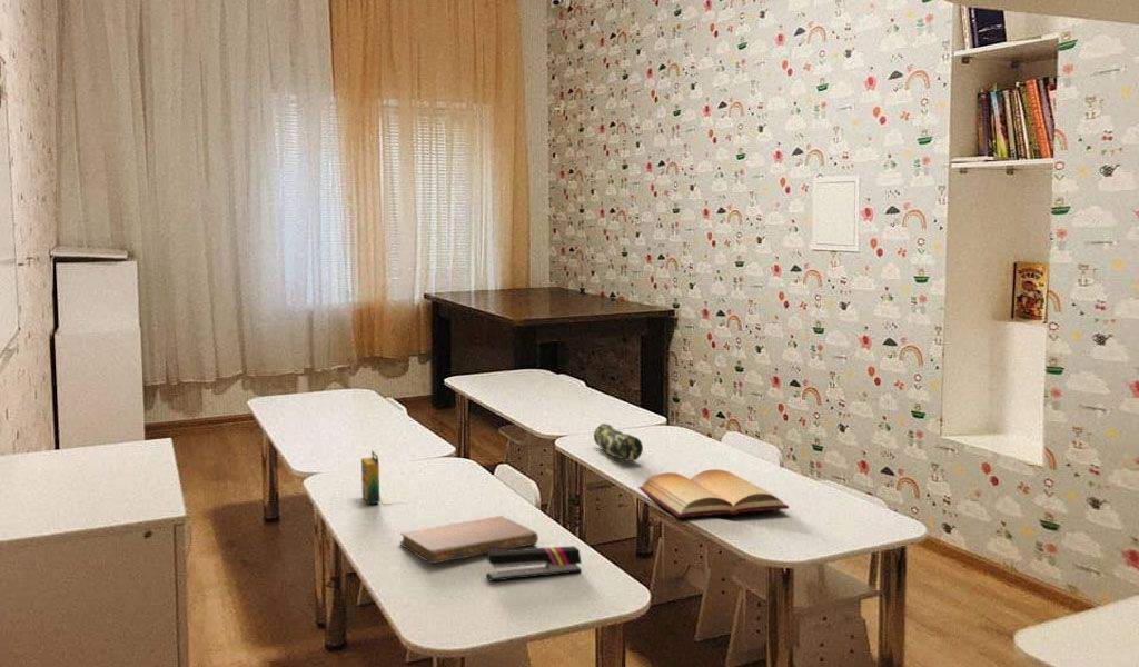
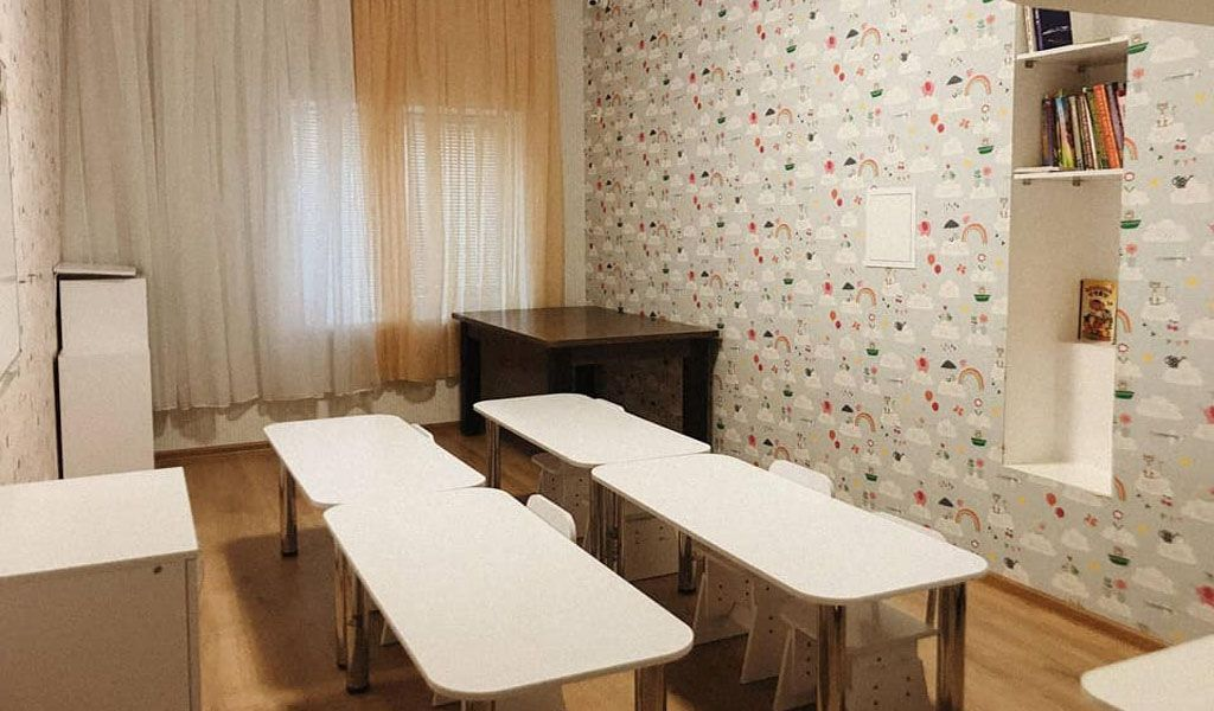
- bible (710, 491)
- stapler (534, 560)
- crayon box (370, 476)
- pencil case (616, 442)
- notebook (468, 538)
